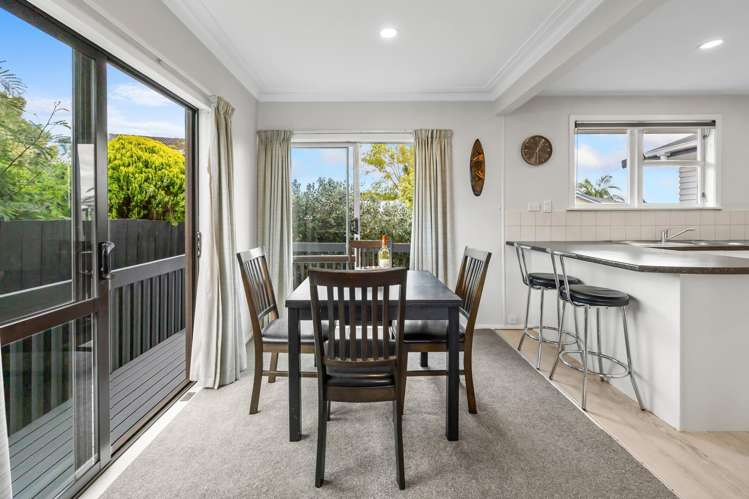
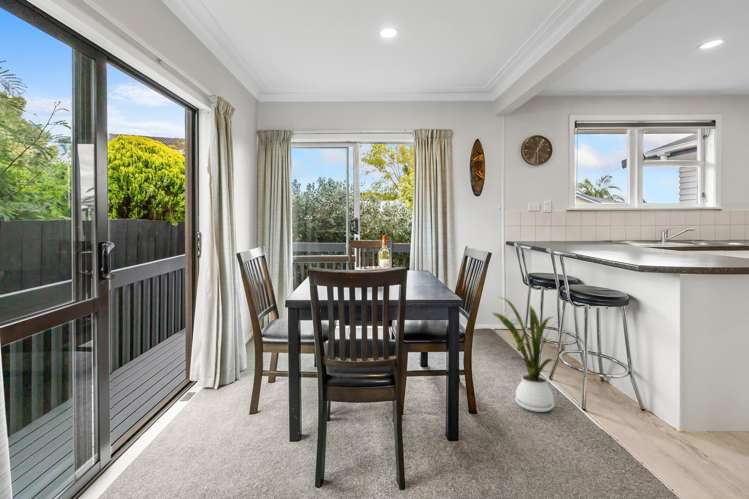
+ house plant (529, 350)
